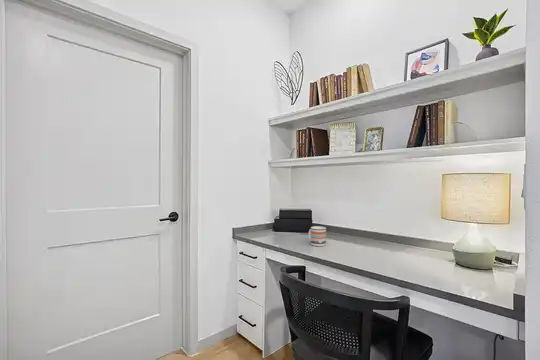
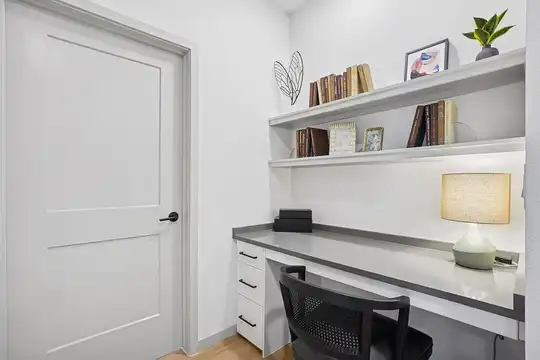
- mug (317, 235)
